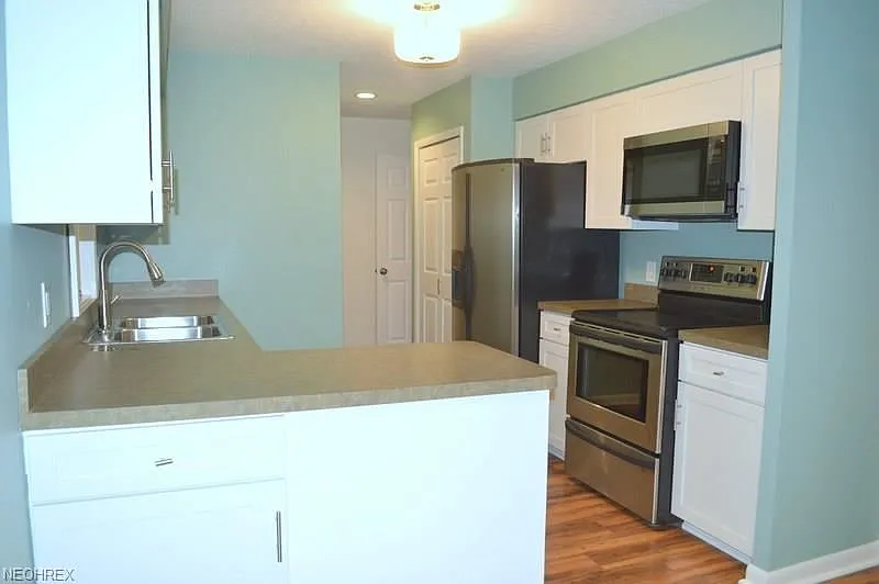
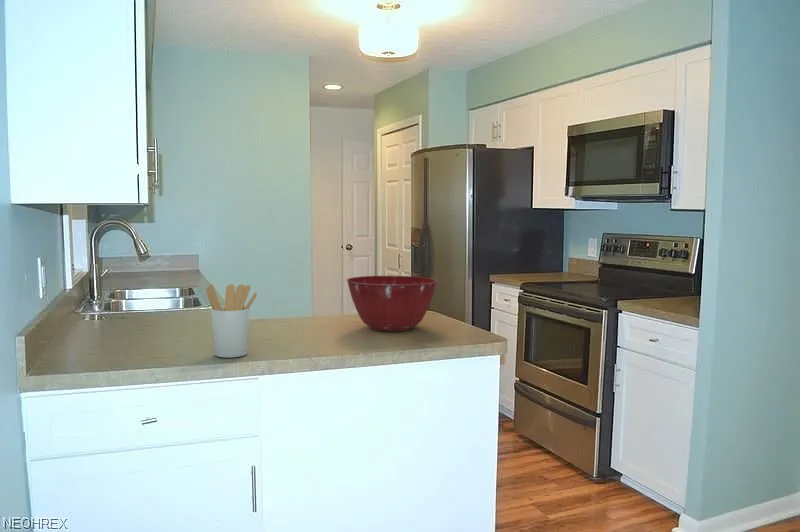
+ utensil holder (233, 318)
+ mixing bowl (391, 303)
